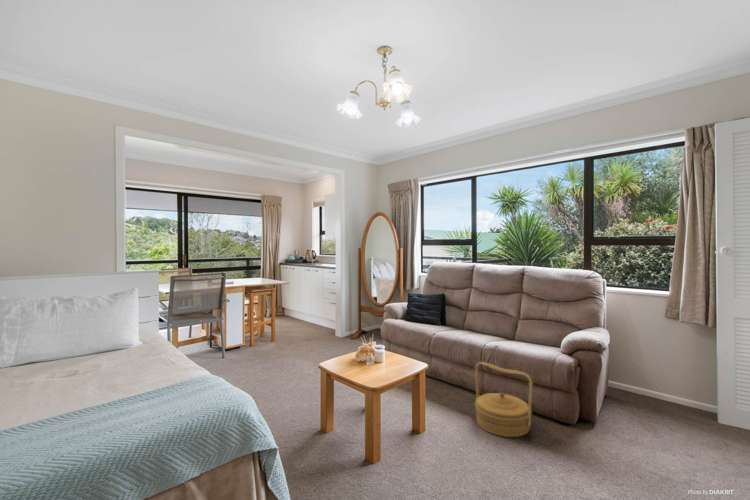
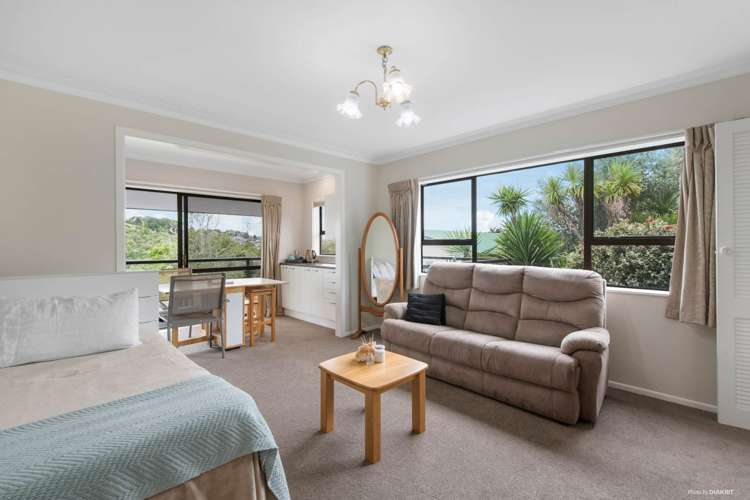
- woven basket (502, 395)
